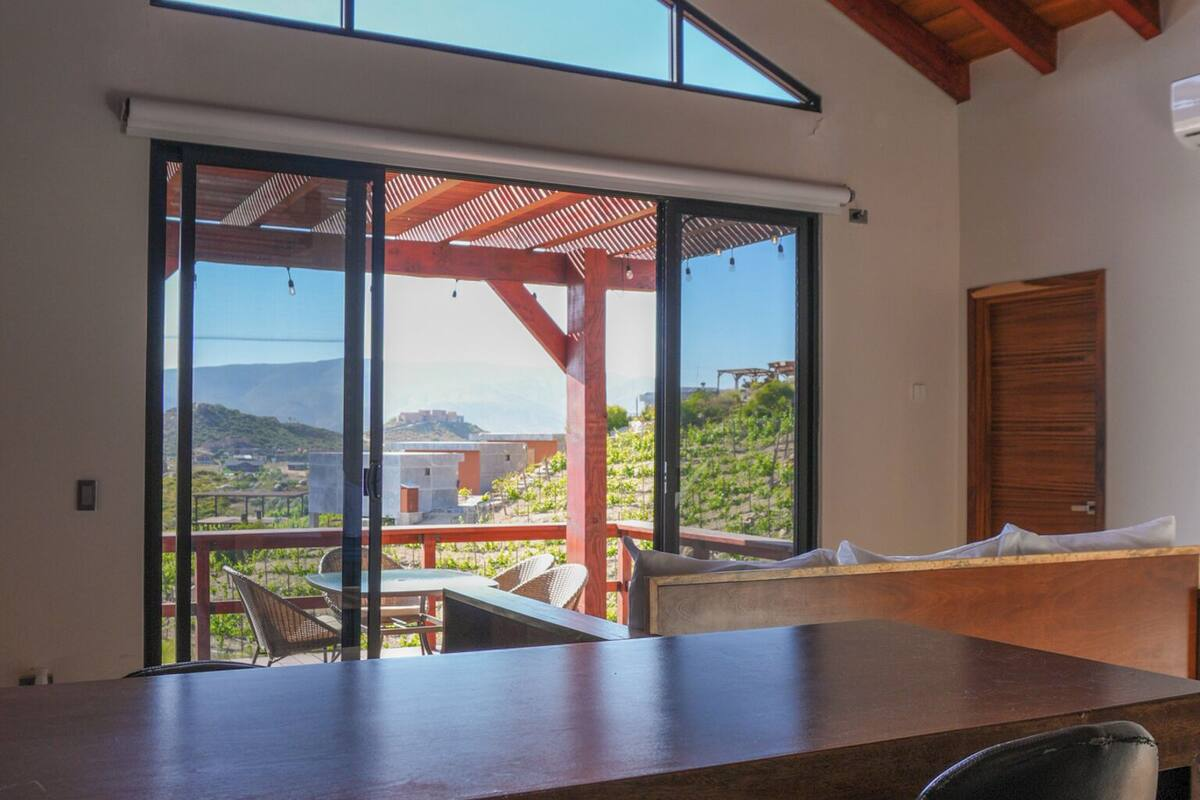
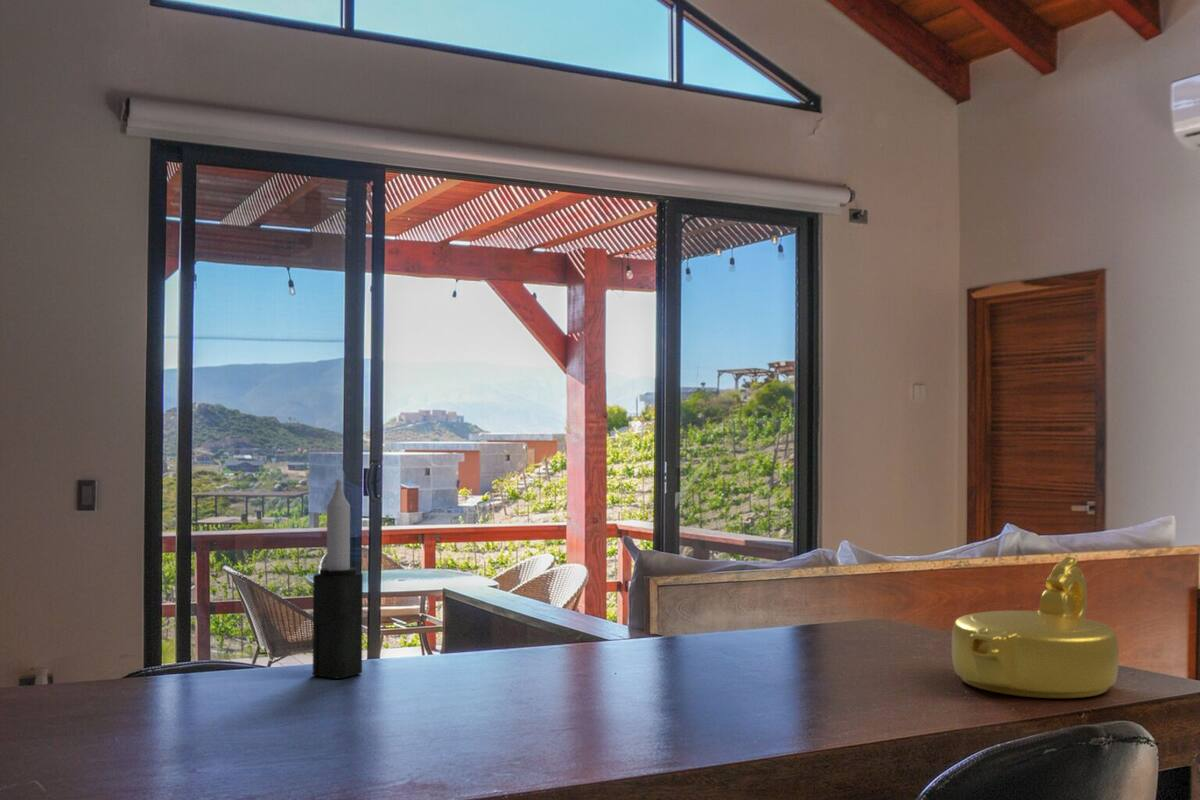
+ teapot (1032, 622)
+ candle (338, 576)
